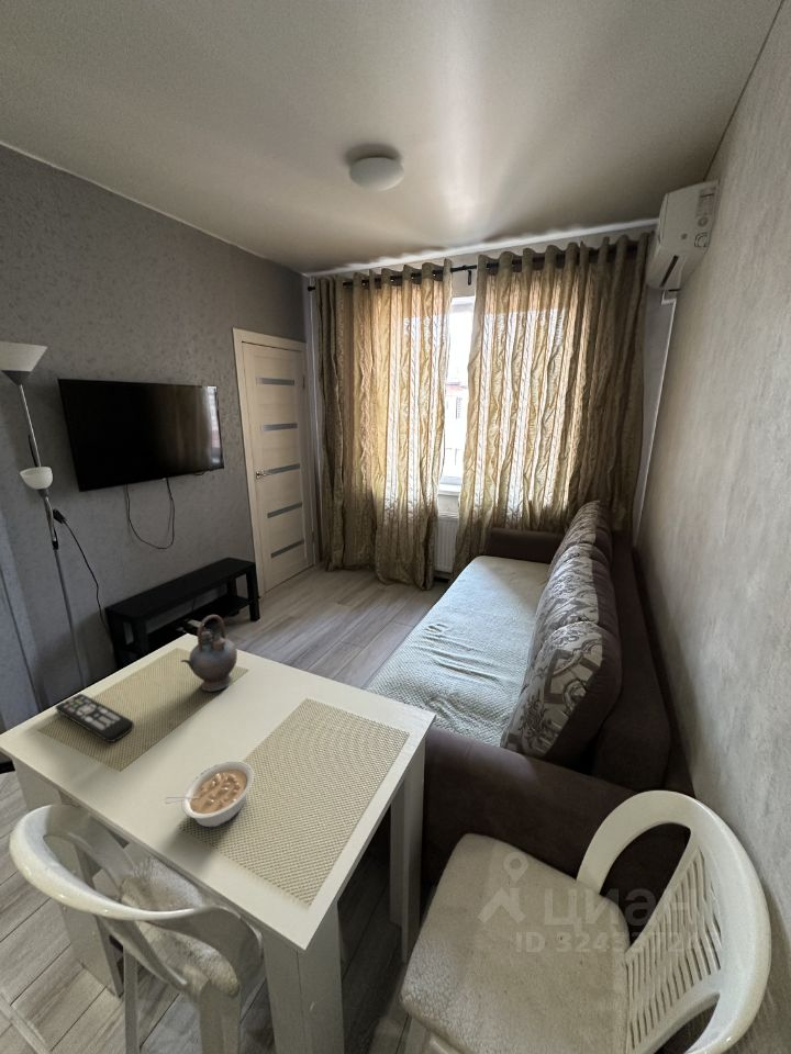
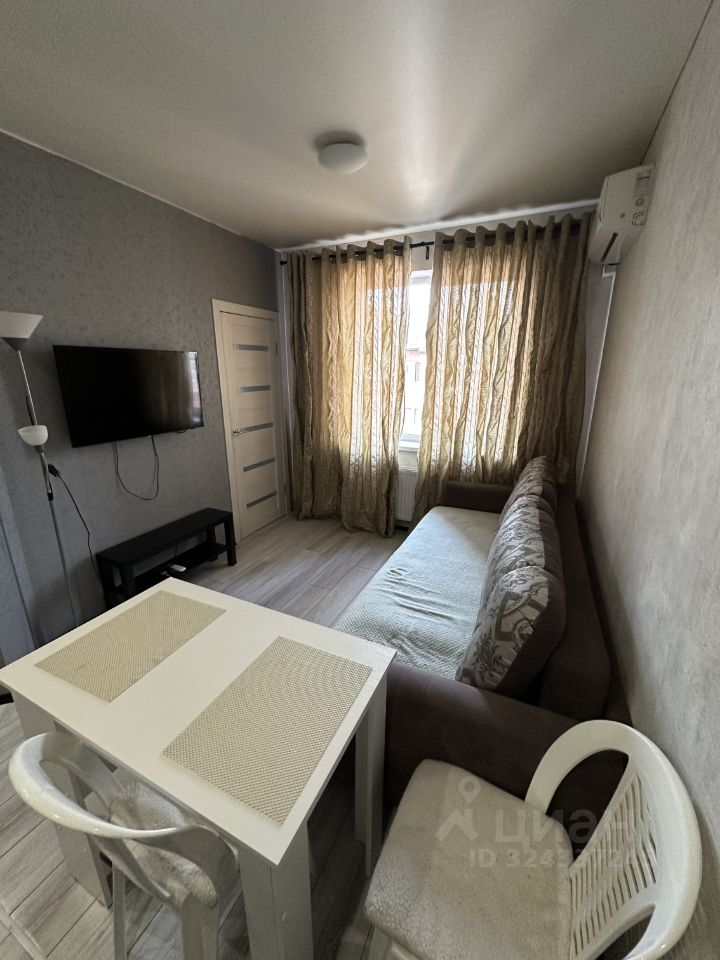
- legume (216, 796)
- teapot (208, 652)
- remote control (93, 717)
